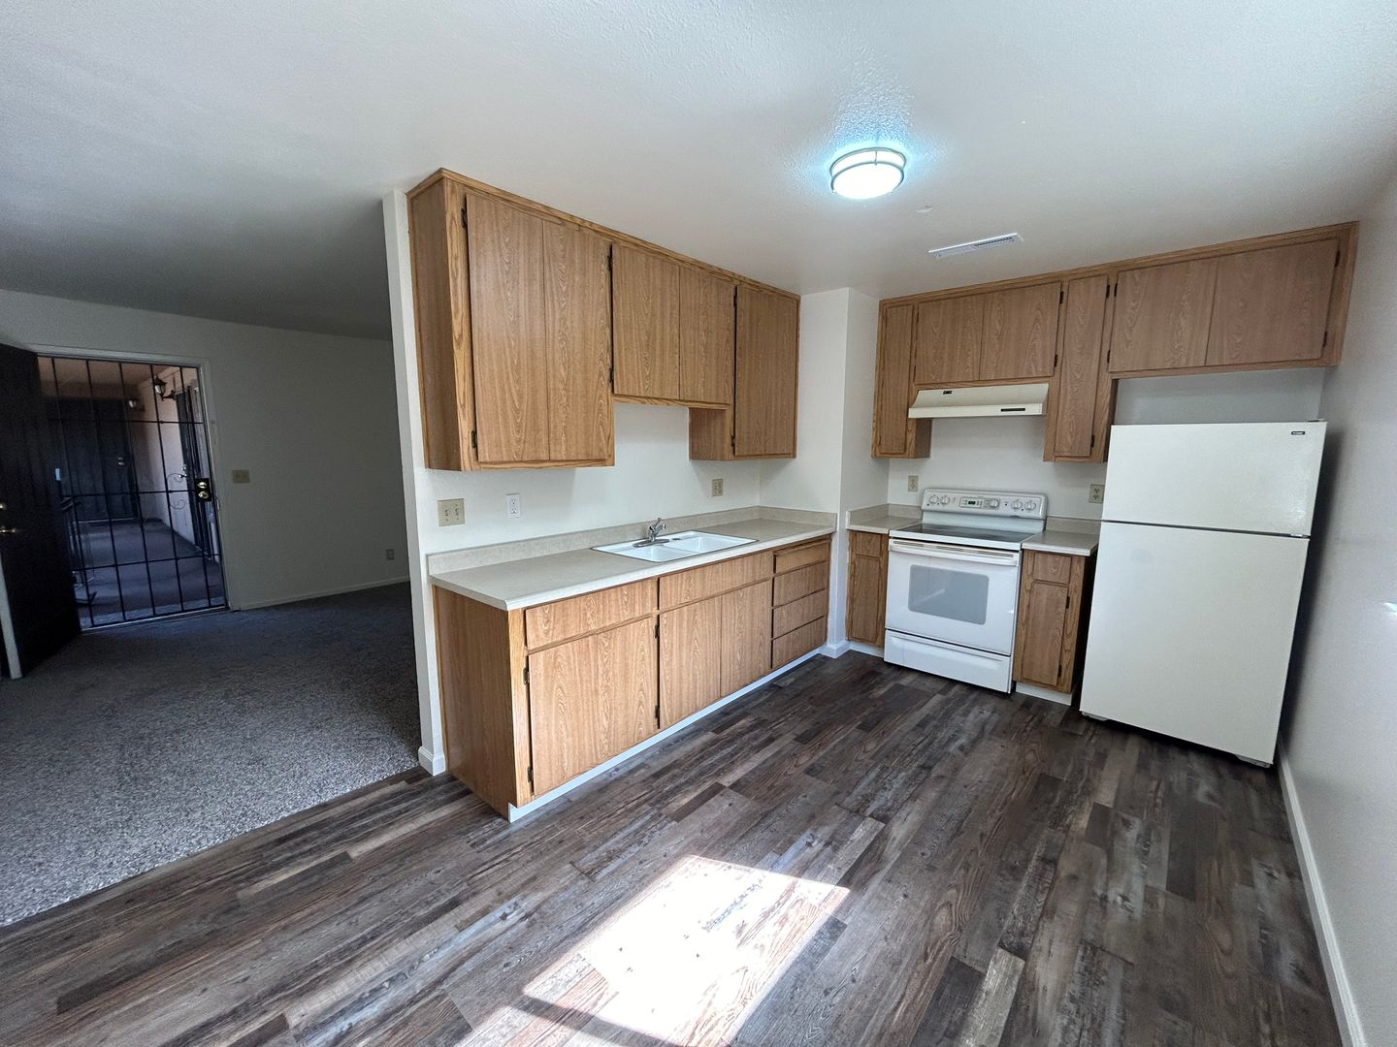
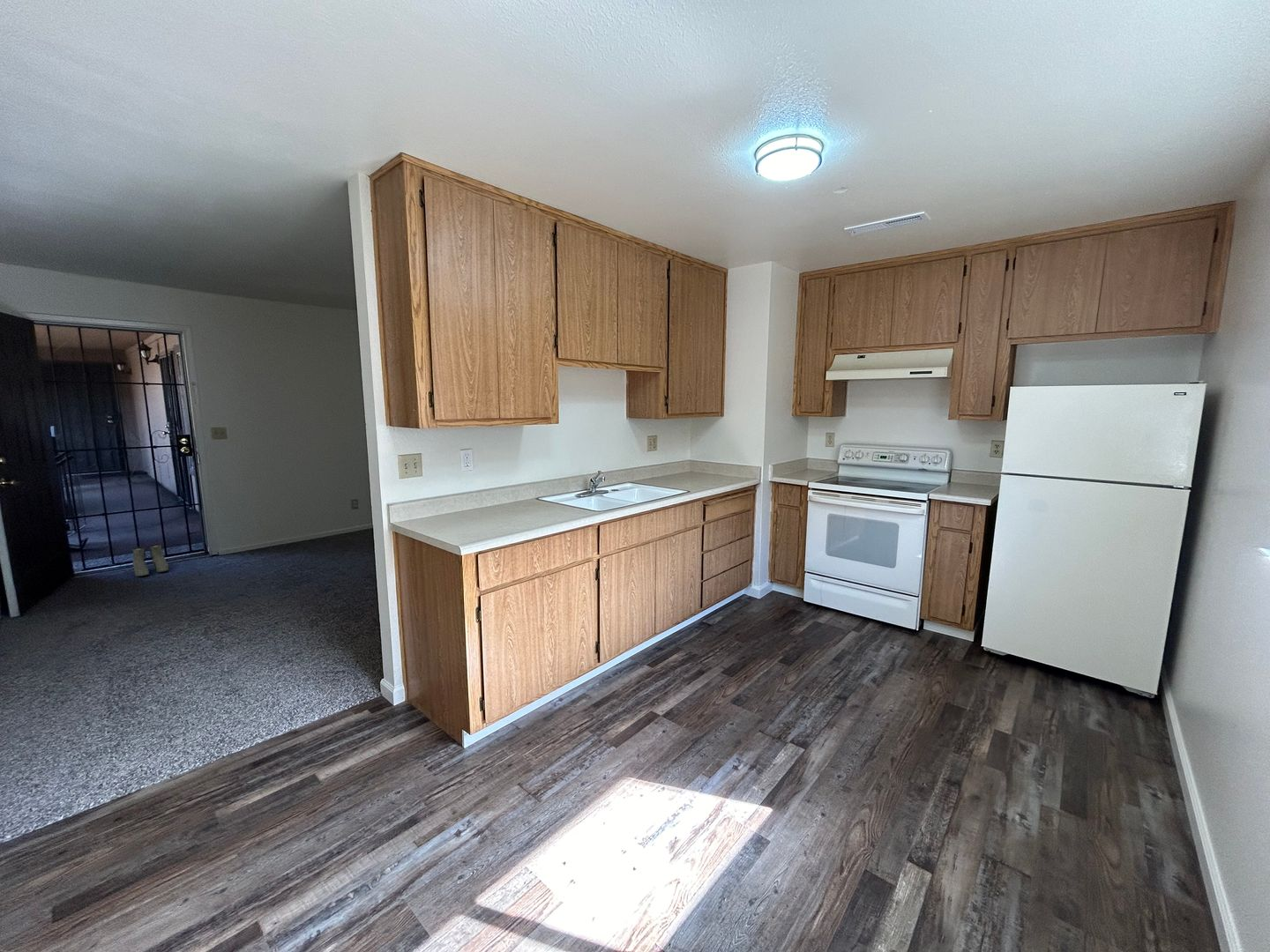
+ boots (151, 558)
